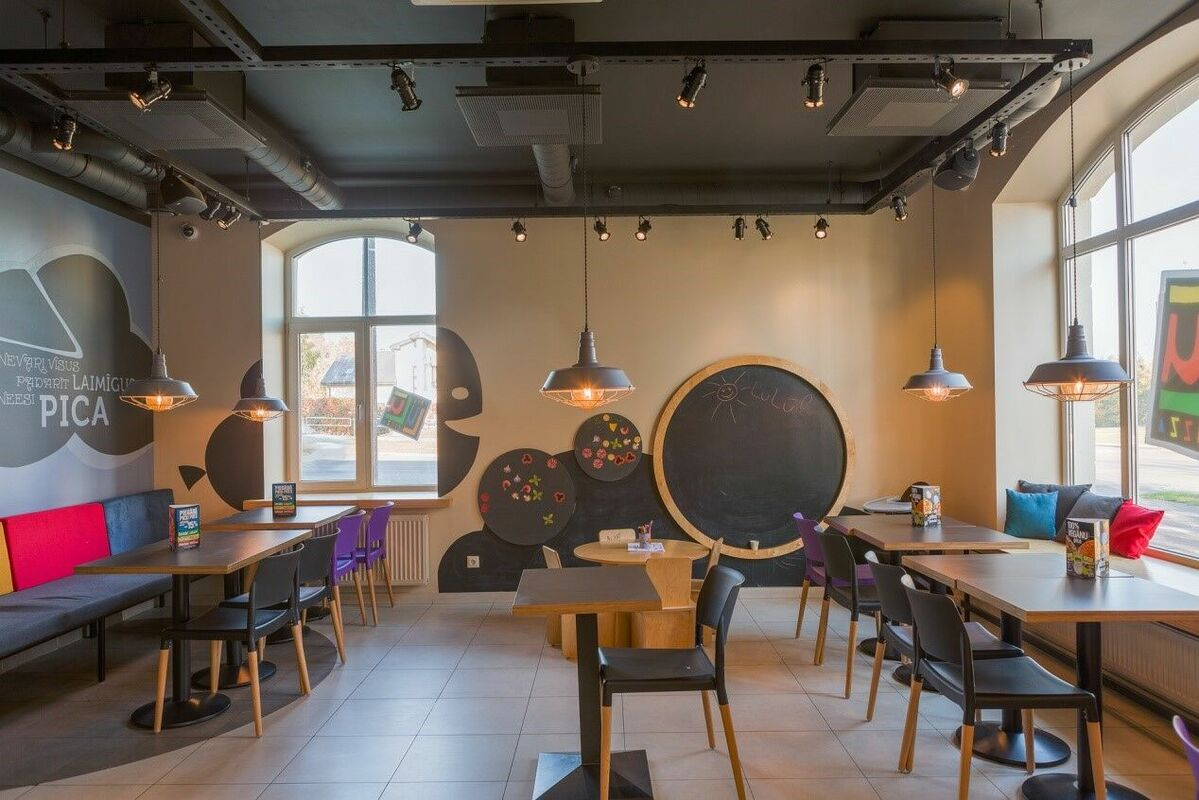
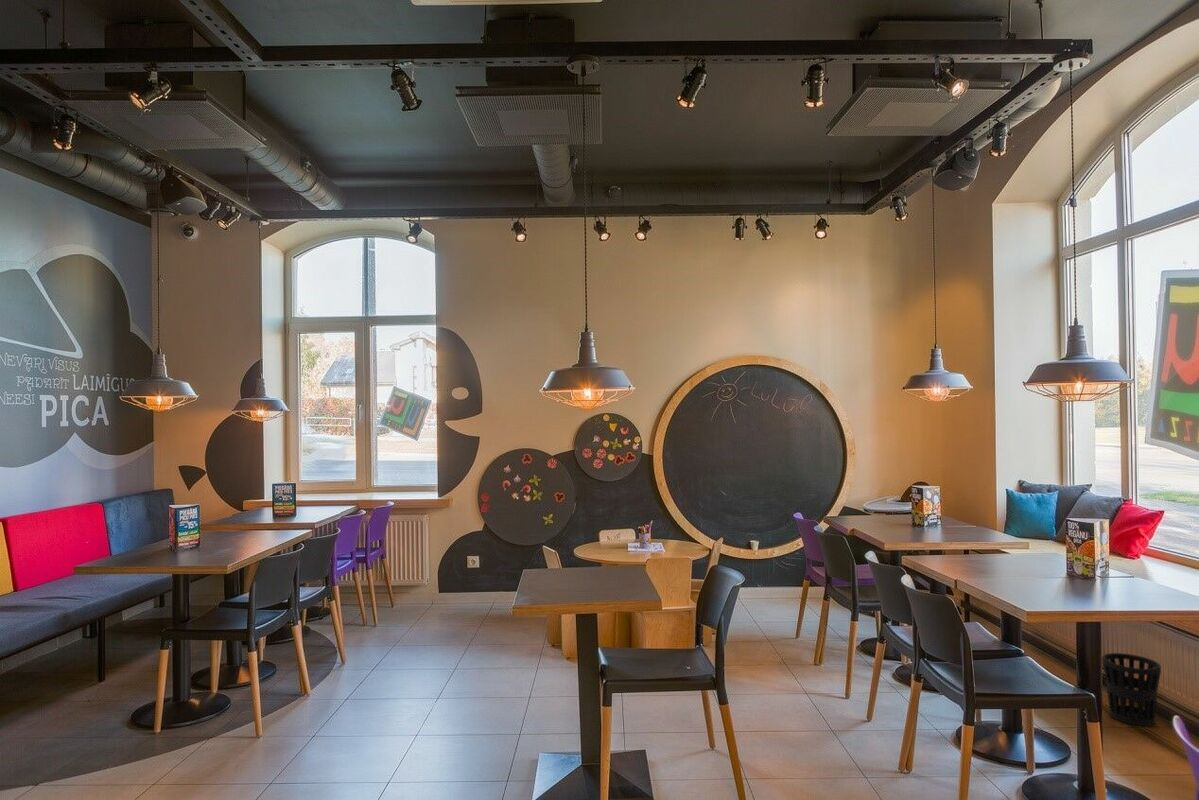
+ wastebasket (1131, 689)
